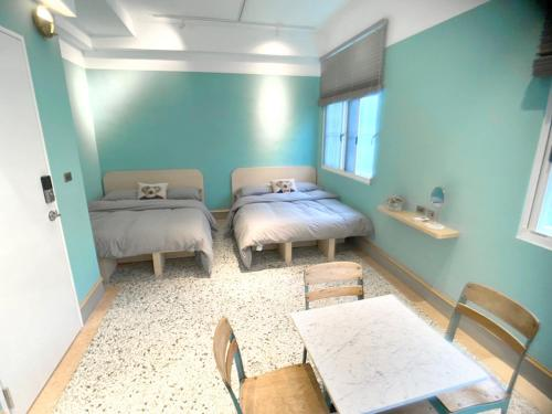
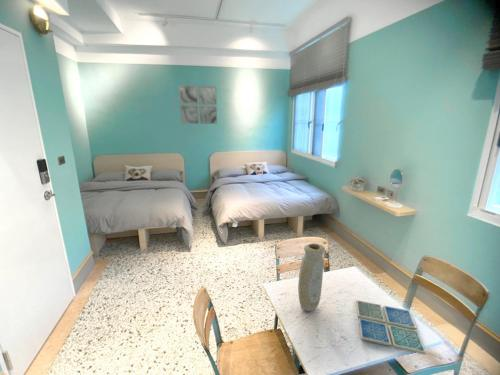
+ wall art (199, 104)
+ drink coaster (385, 324)
+ vase (310, 277)
